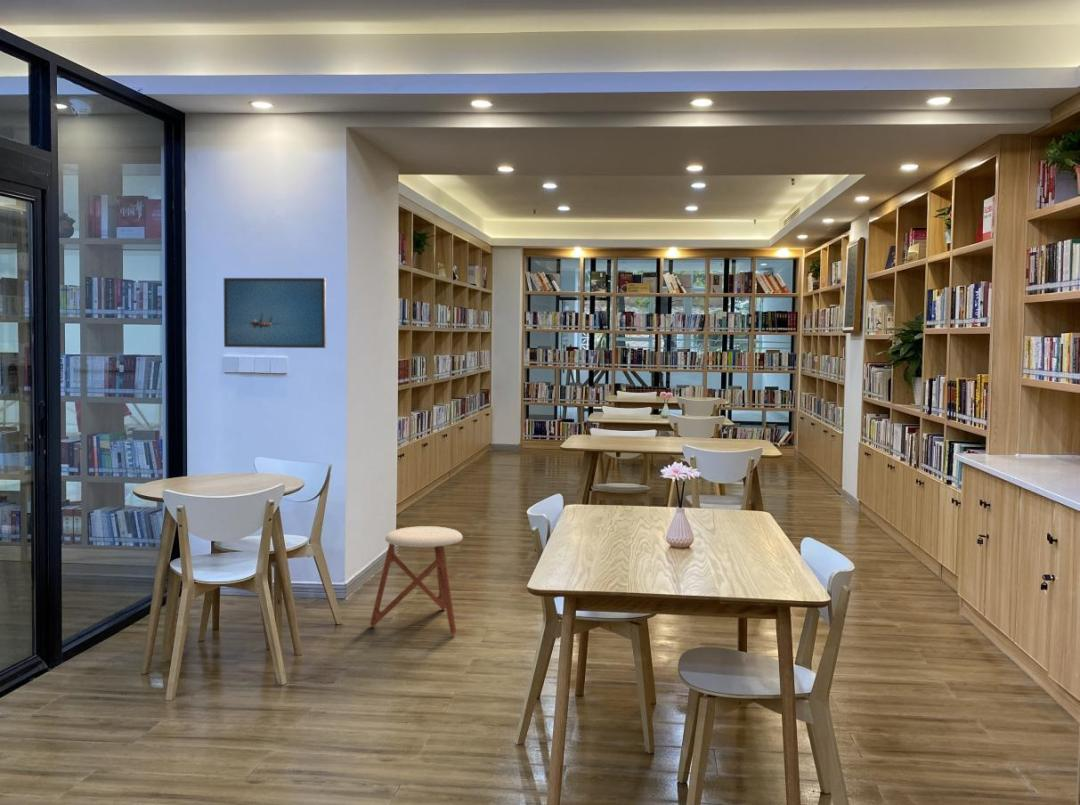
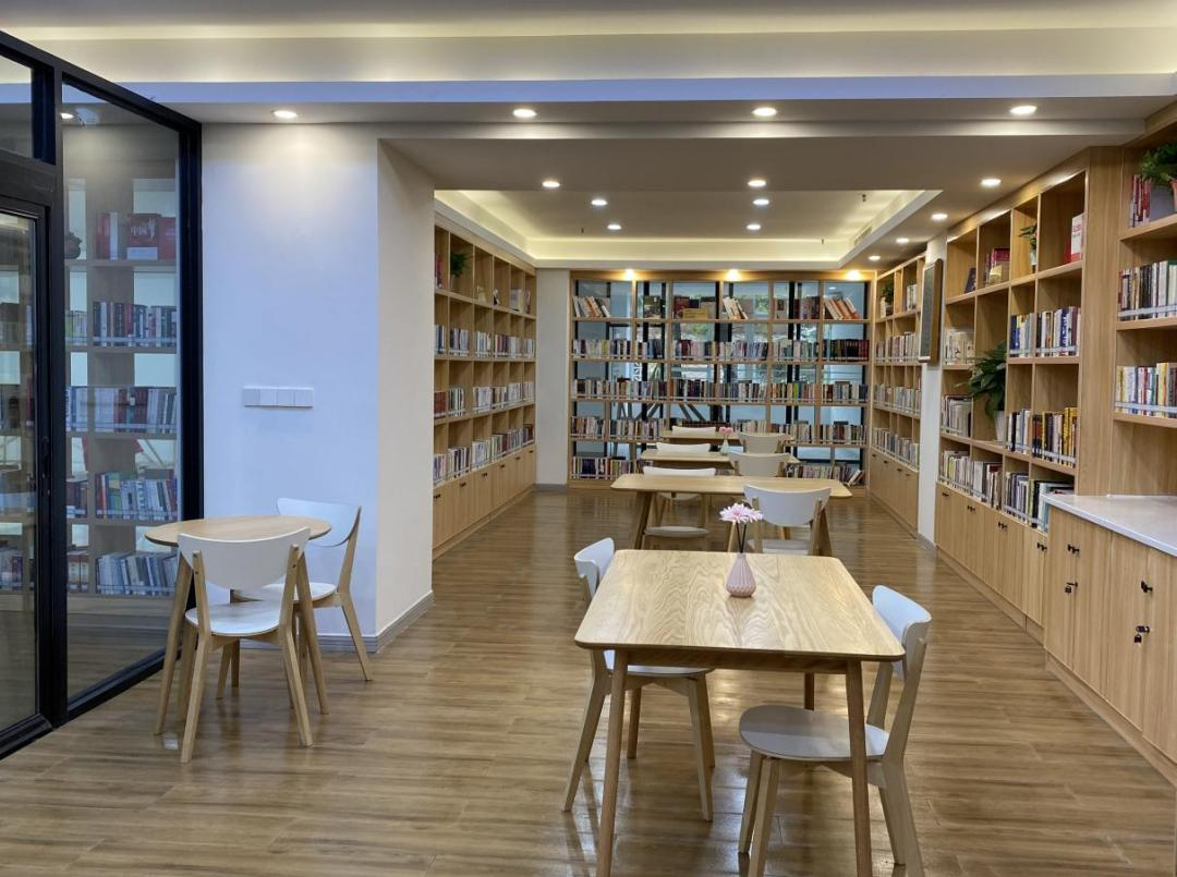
- stool (416, 578)
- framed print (274, 312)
